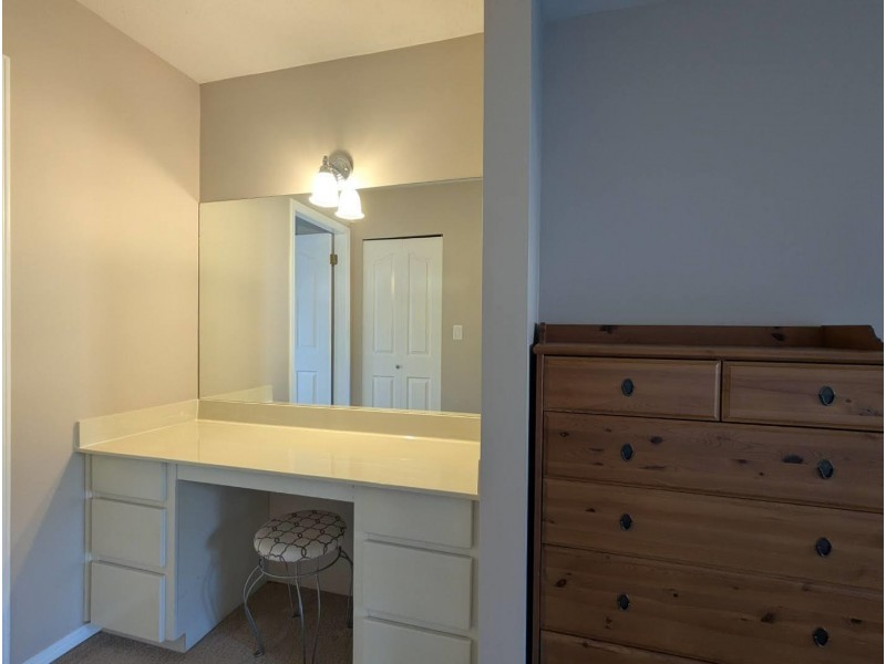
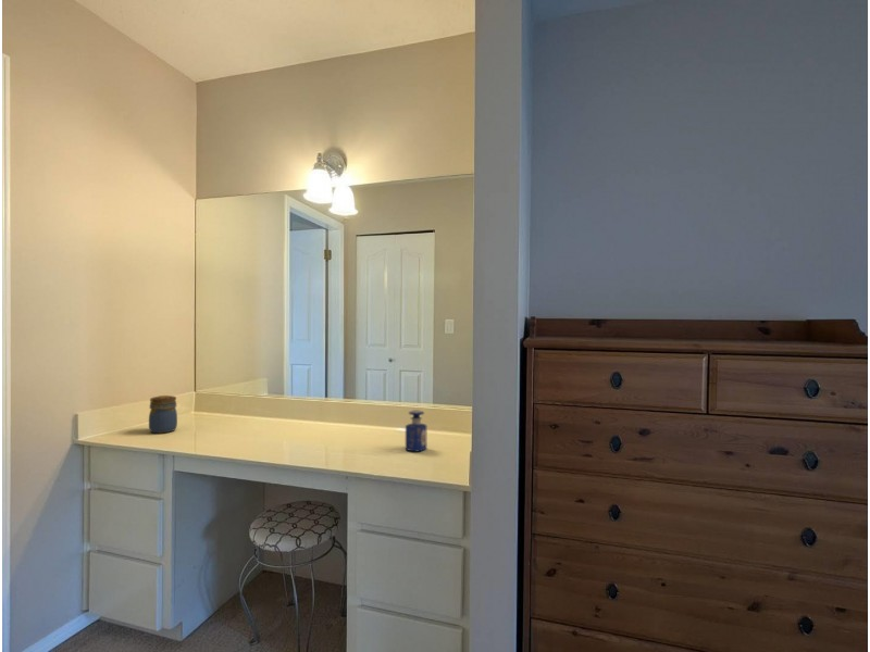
+ perfume bottle (415, 429)
+ jar (162, 413)
